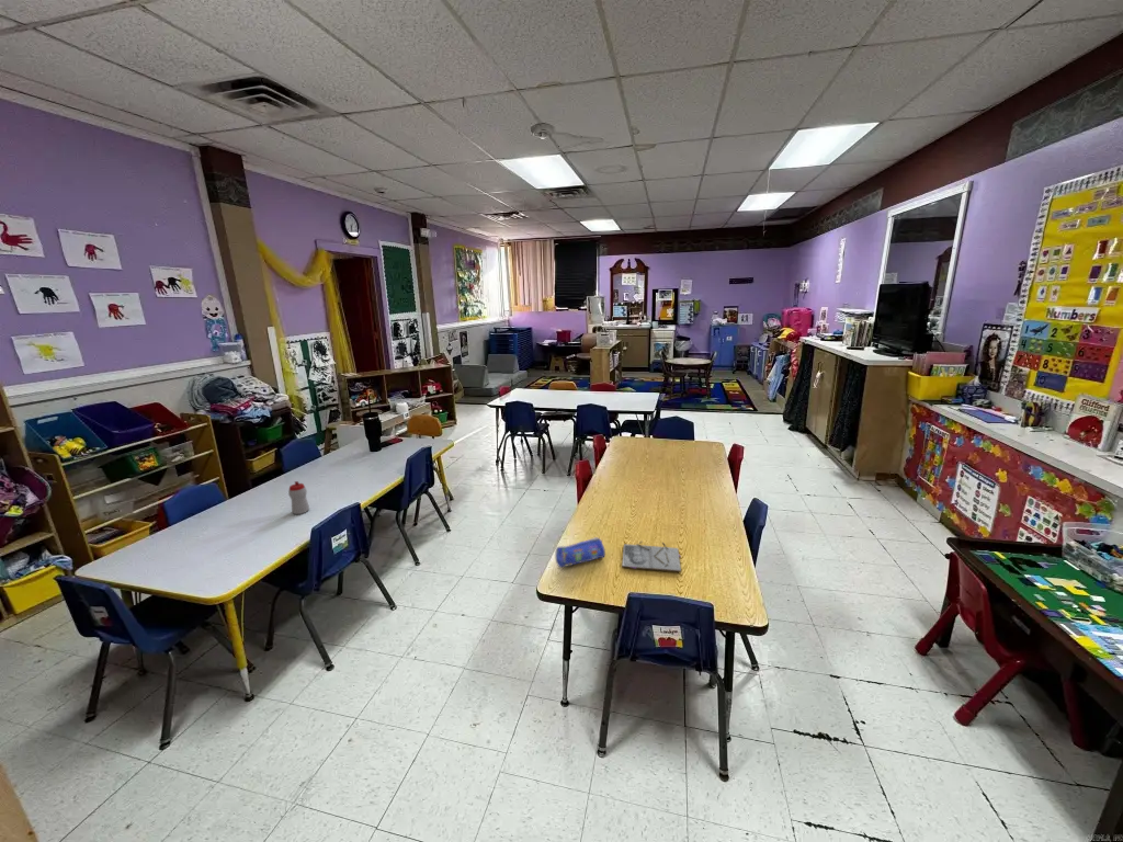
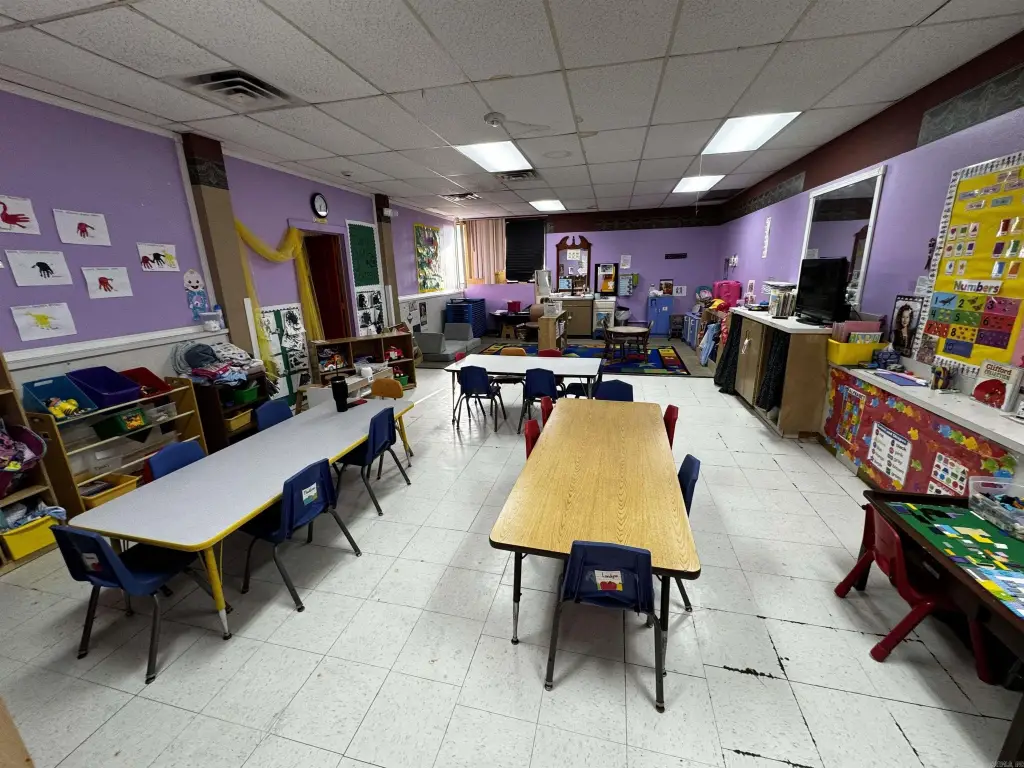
- notebook (651, 554)
- pencil case (580, 551)
- sippy cup (298, 497)
